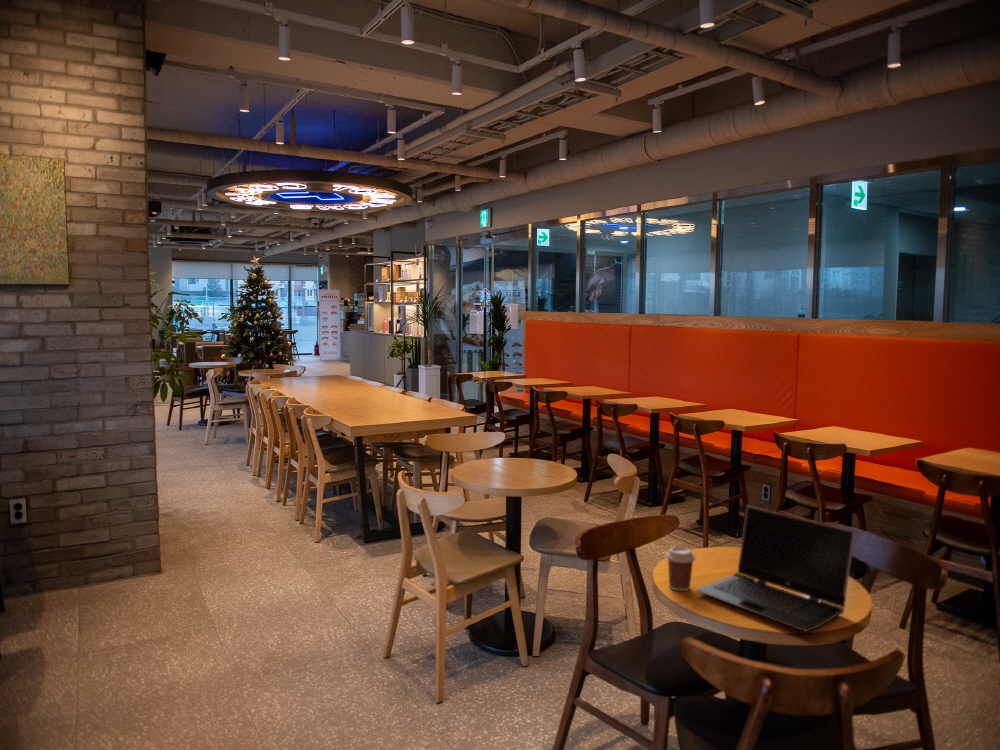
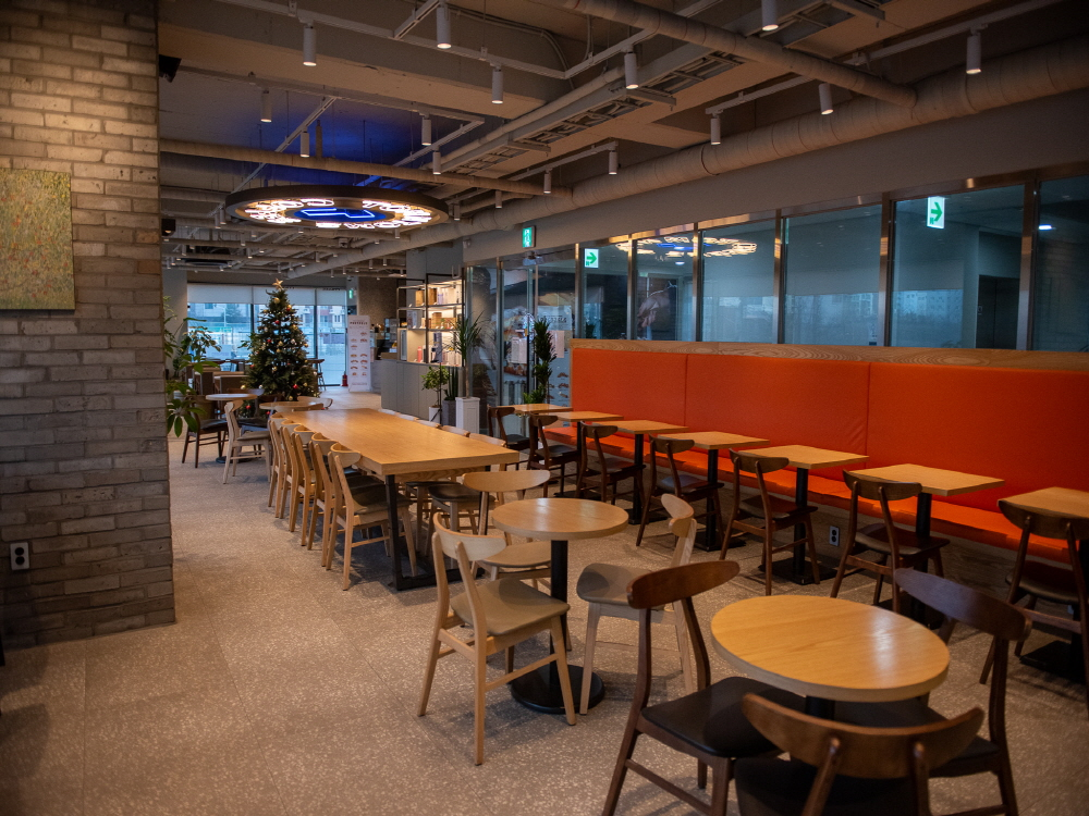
- laptop computer (773, 563)
- coffee cup (680, 568)
